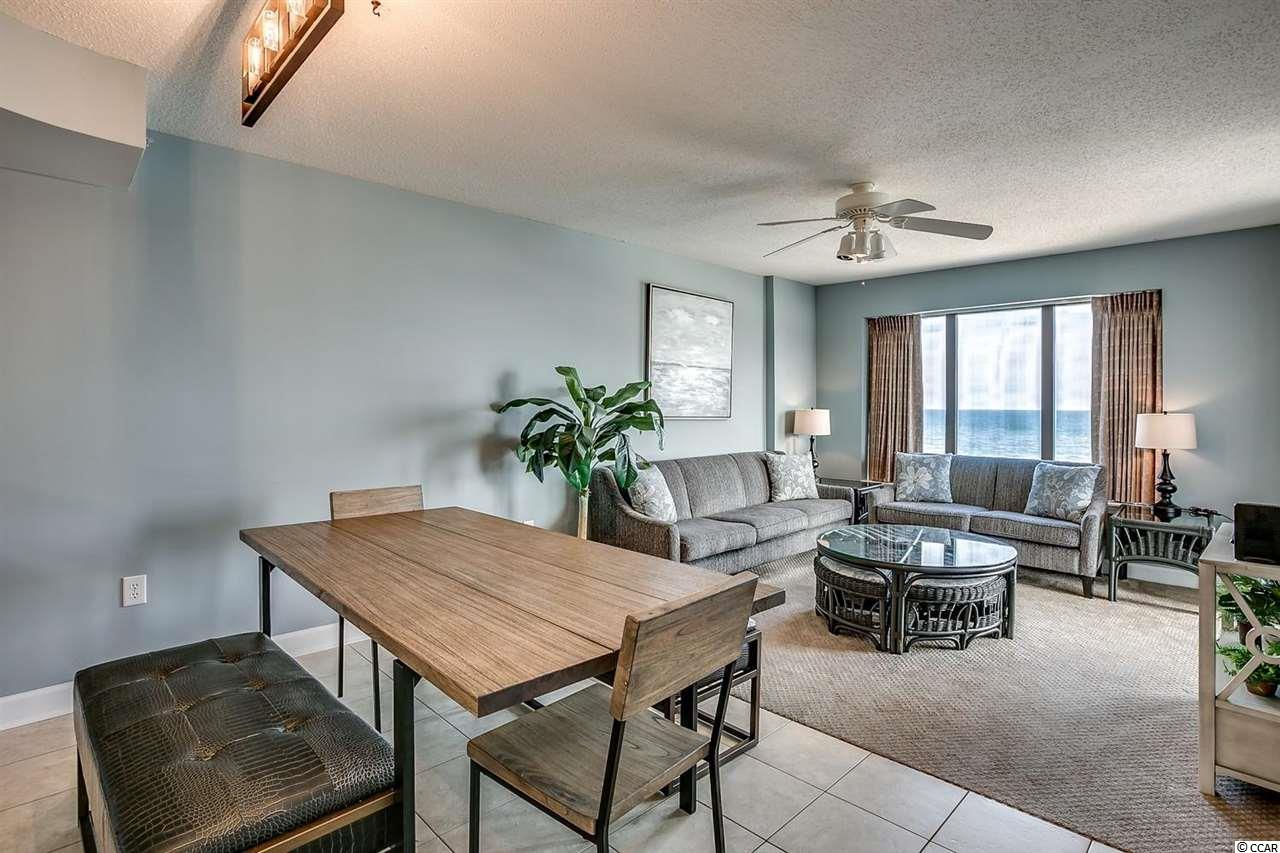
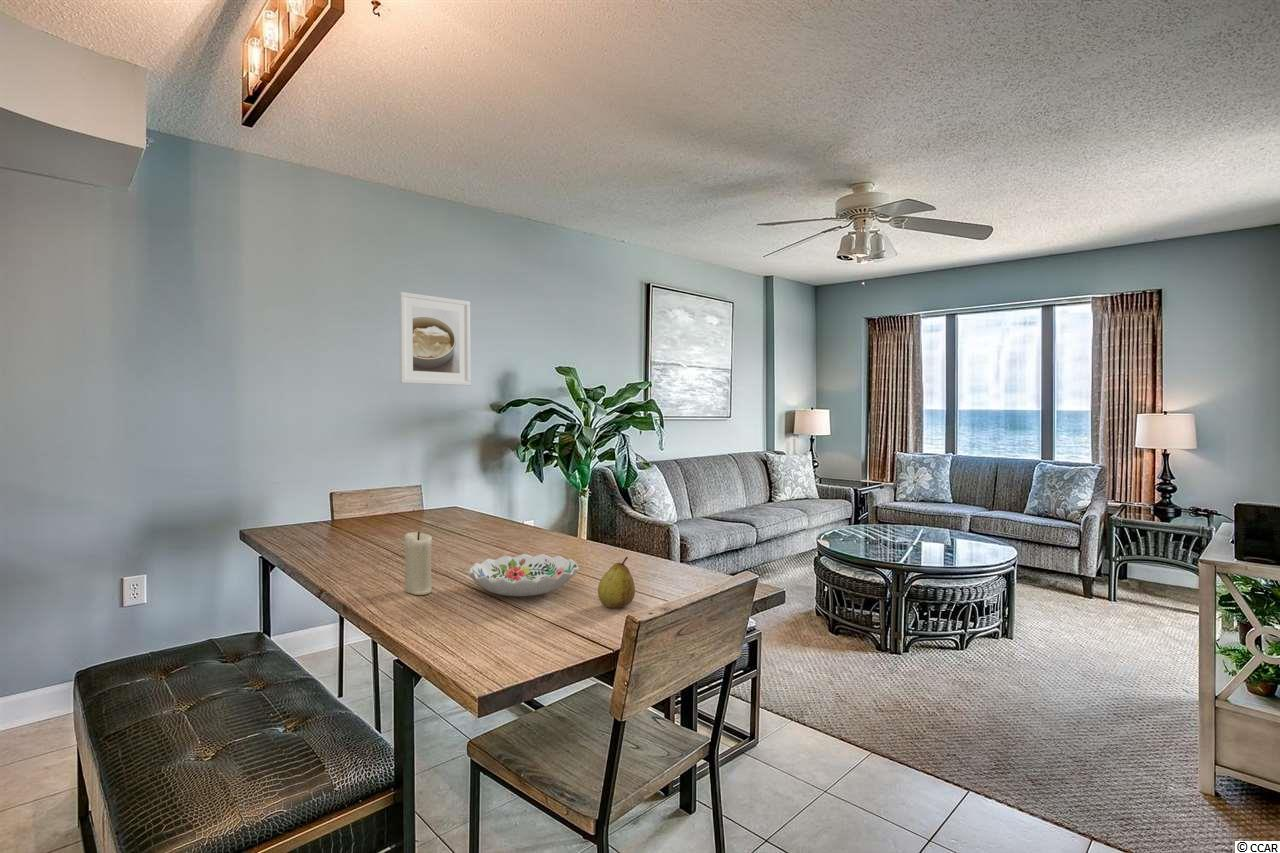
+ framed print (436, 340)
+ decorative bowl (524, 577)
+ candle (419, 561)
+ fruit (616, 581)
